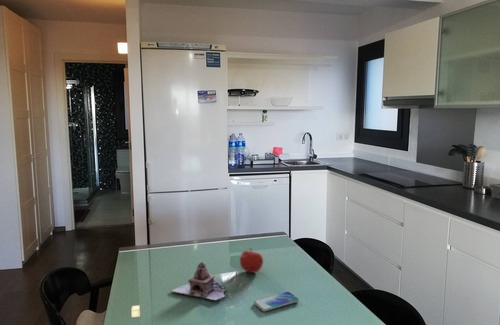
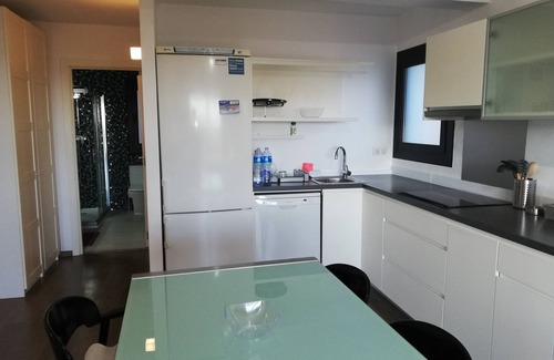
- teapot (203, 277)
- fruit (251, 259)
- smartphone (276, 301)
